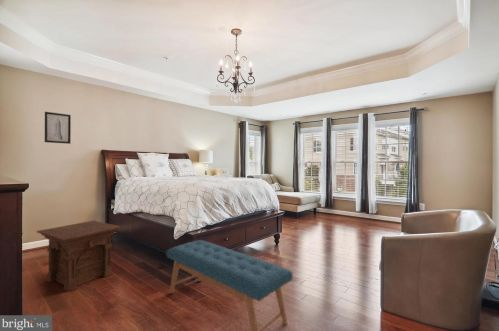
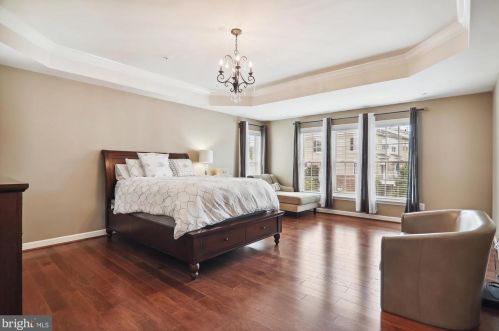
- wall art (58, 128)
- bench (222, 280)
- side table (80, 252)
